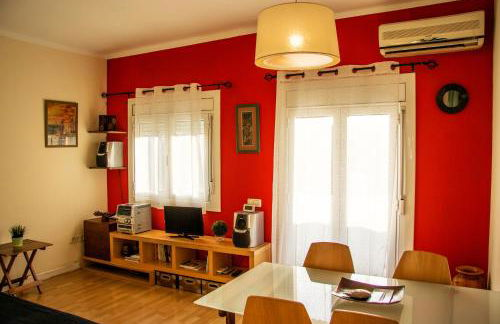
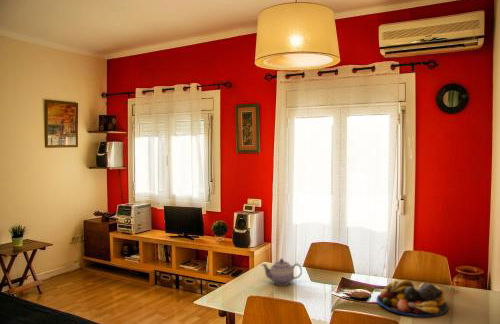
+ teapot (281, 270)
+ fruit bowl (410, 292)
